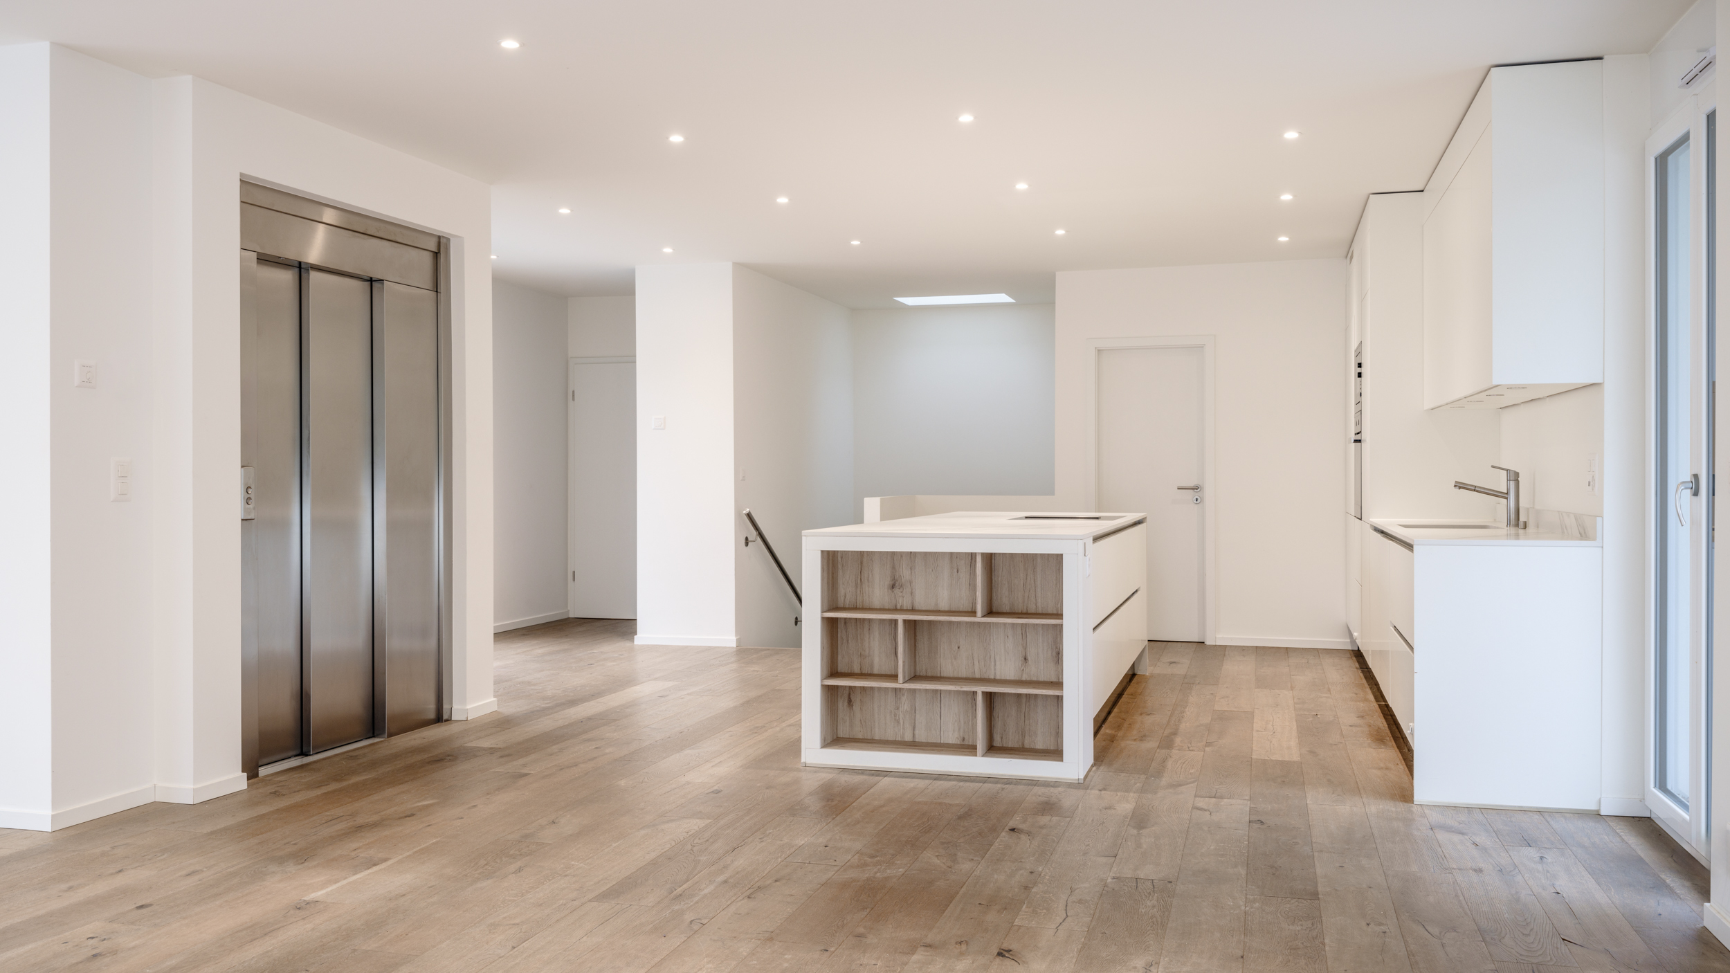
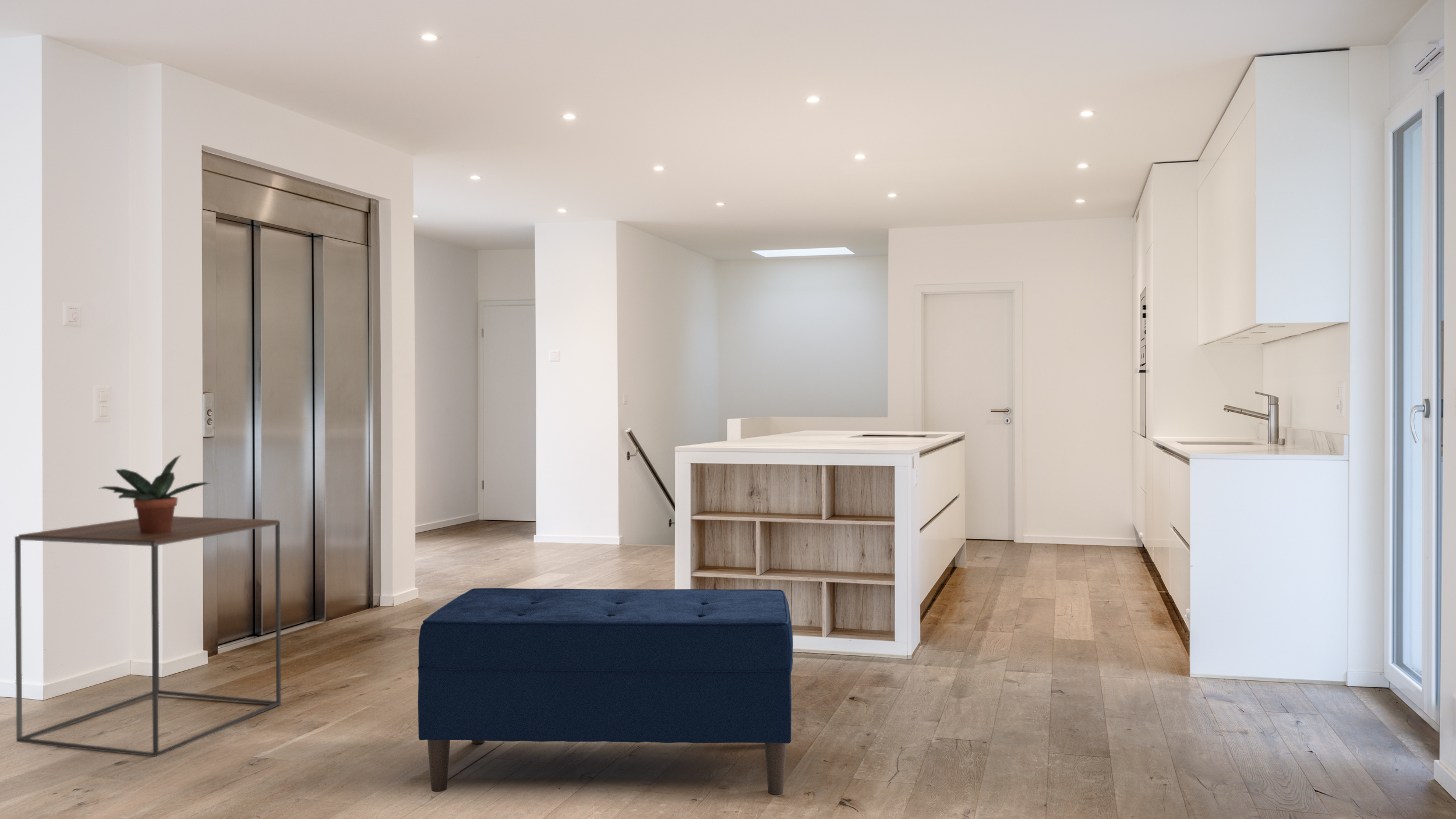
+ potted plant (154, 493)
+ side table (156, 624)
+ bench (616, 684)
